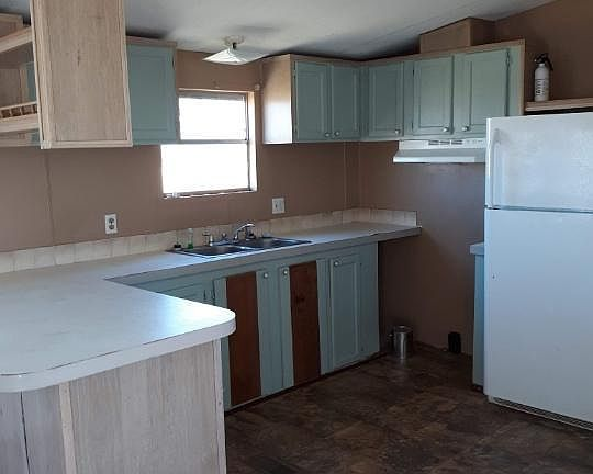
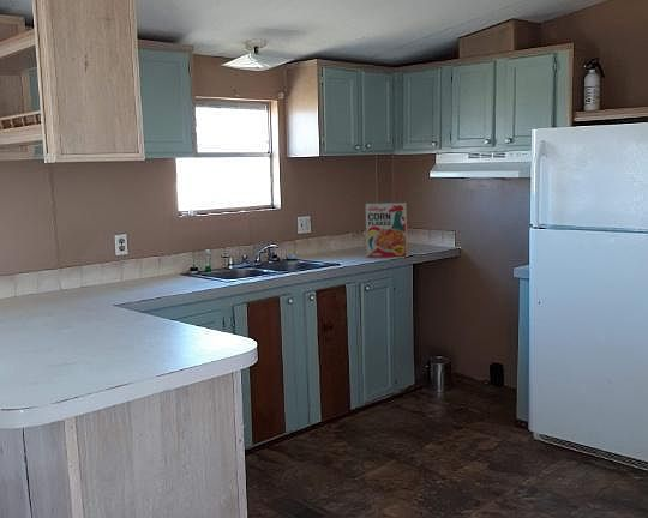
+ cereal box (386, 229)
